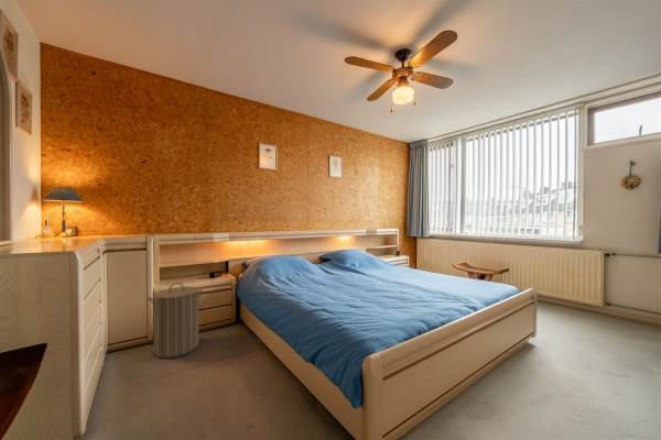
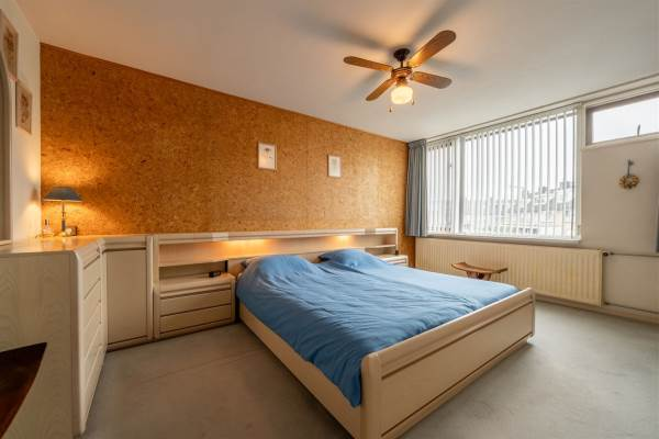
- laundry hamper (176, 315)
